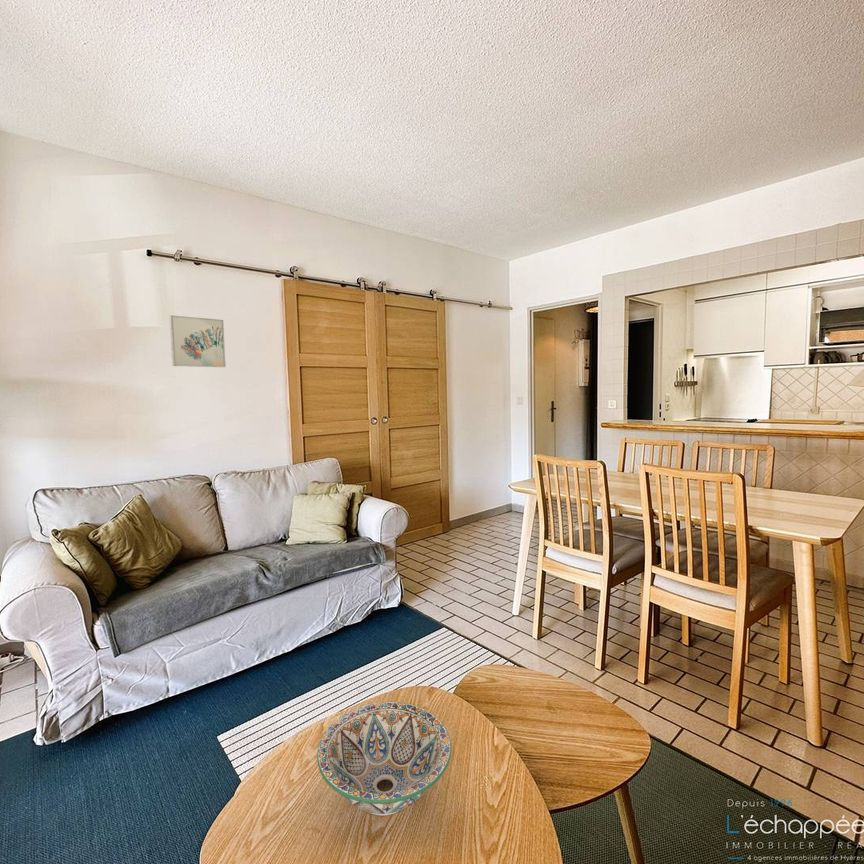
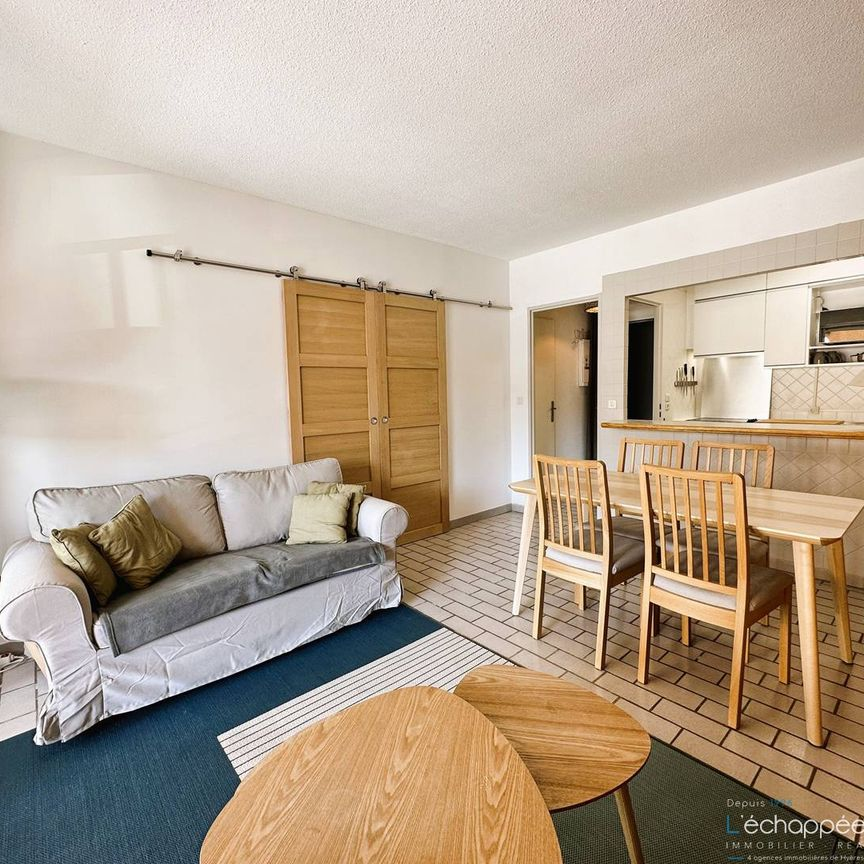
- decorative bowl (385, 767)
- wall art (198, 342)
